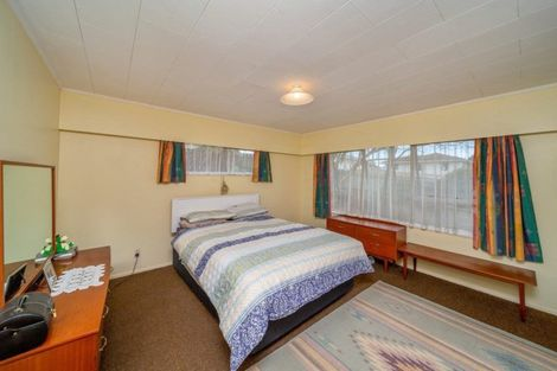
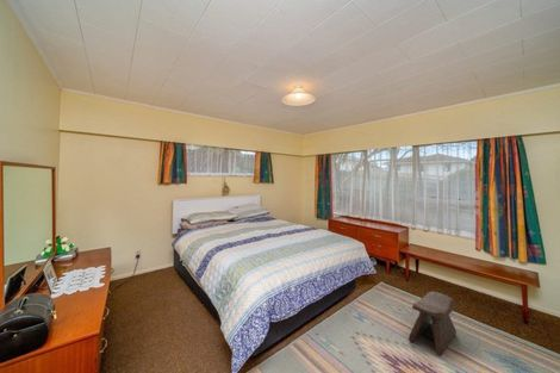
+ stool (433, 318)
